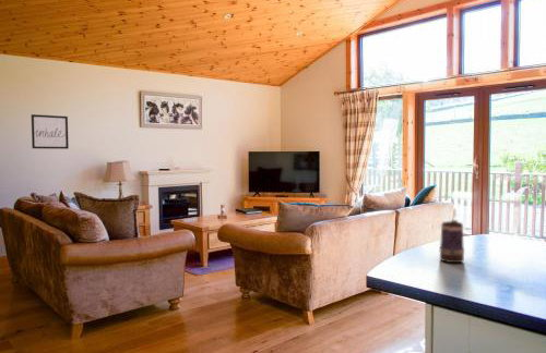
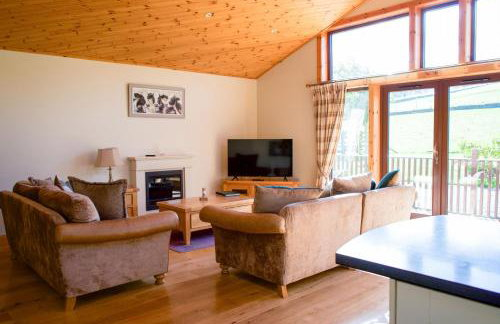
- mug (452, 240)
- wall art (50, 132)
